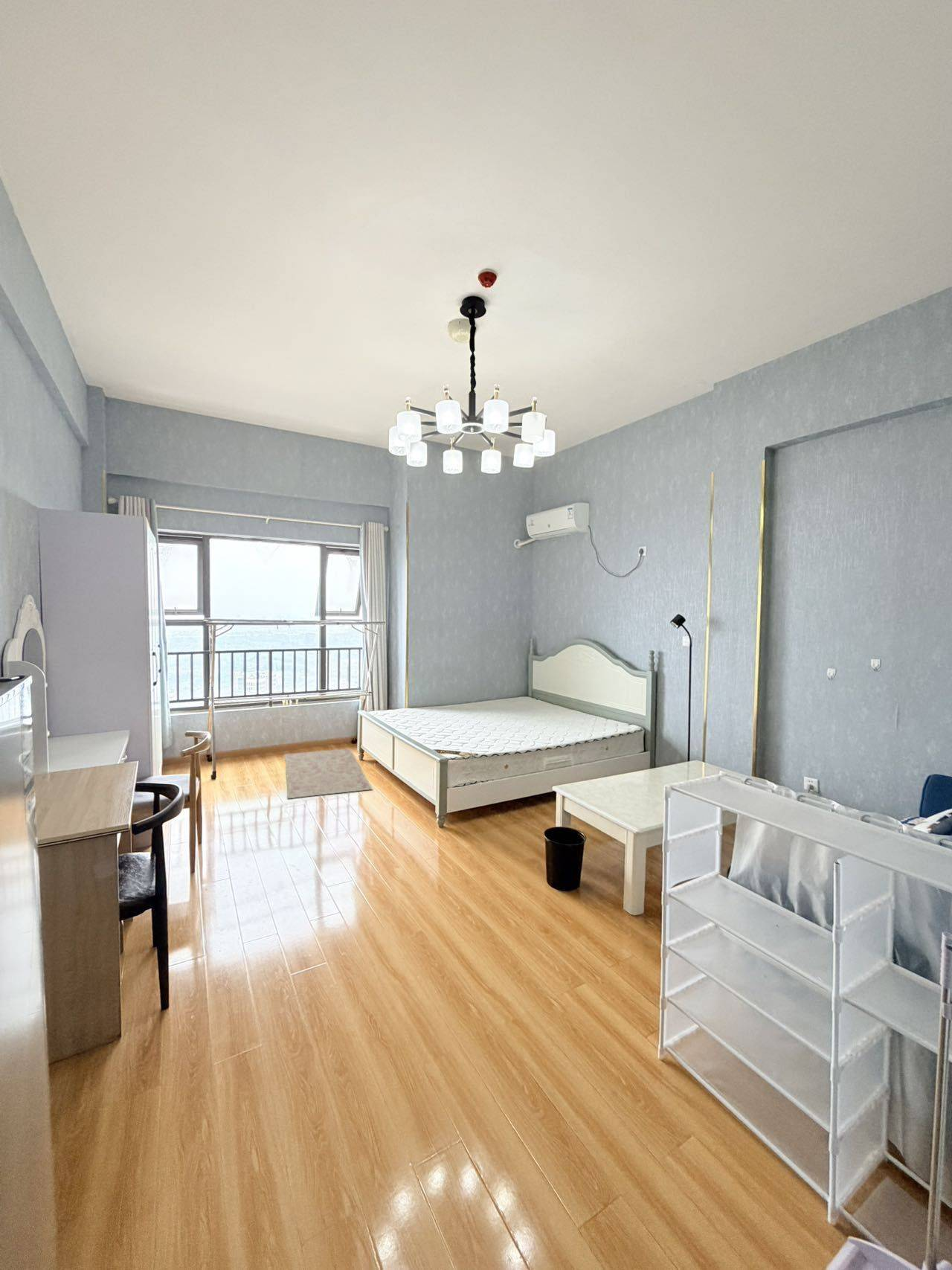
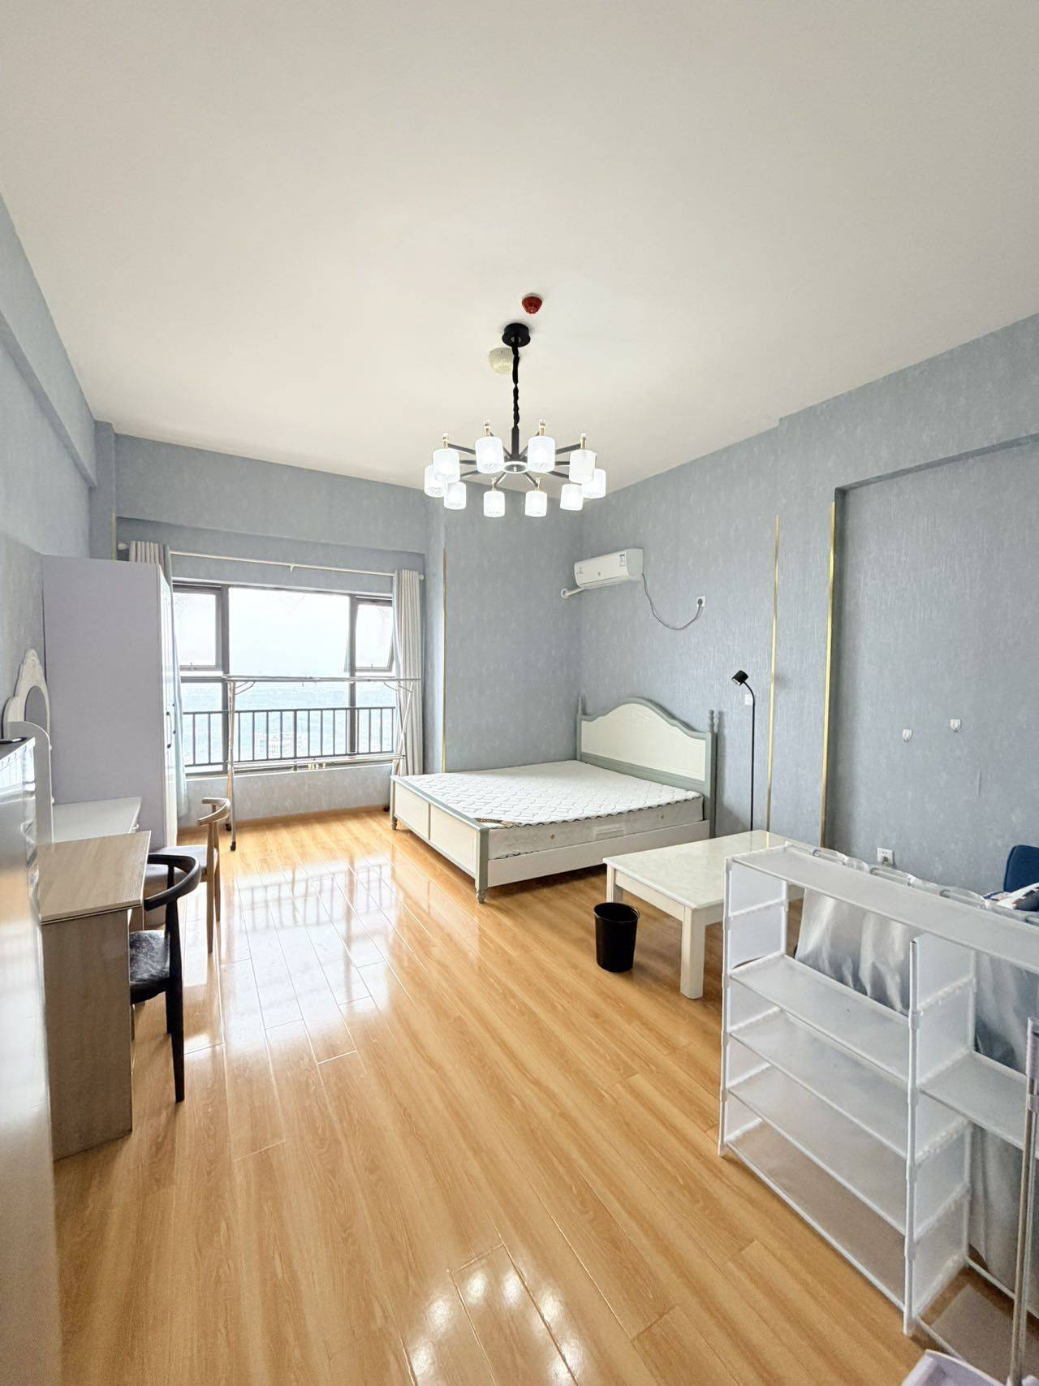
- rug (324, 769)
